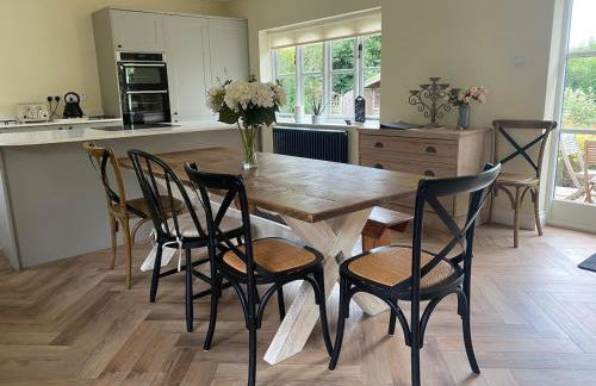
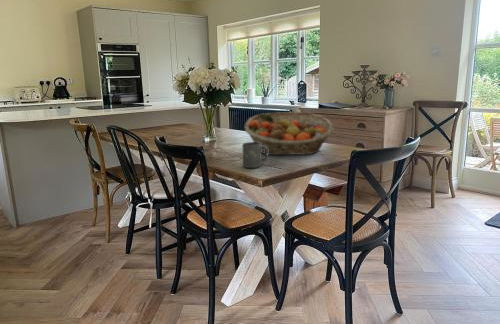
+ mug (255, 154)
+ fruit basket (288, 132)
